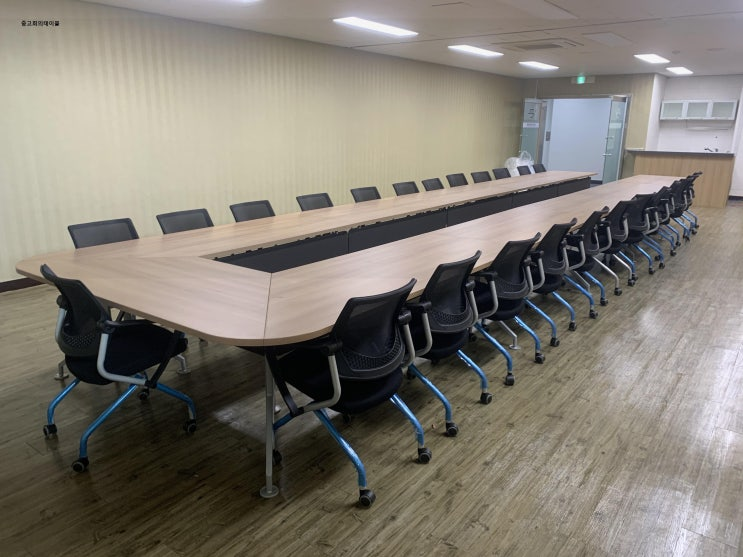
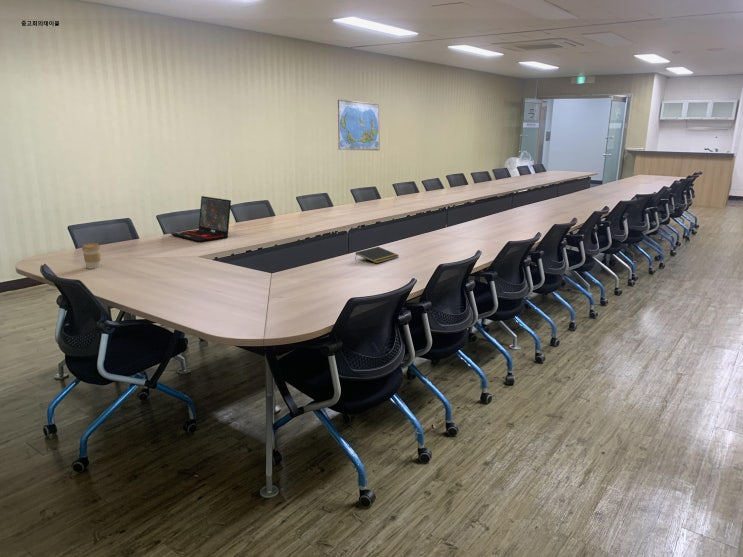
+ notepad (377, 254)
+ coffee cup (92, 255)
+ laptop (200, 217)
+ world map (359, 126)
